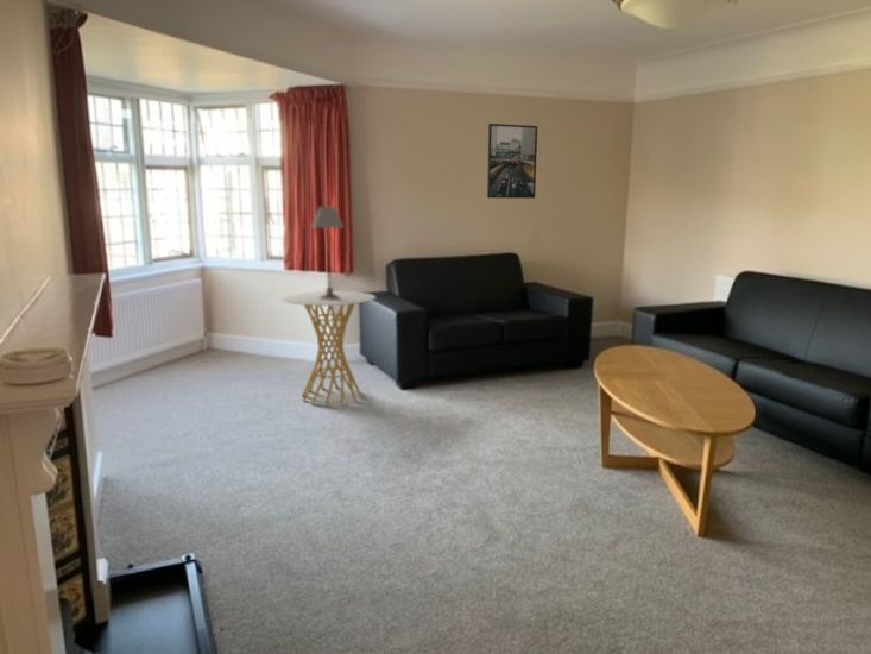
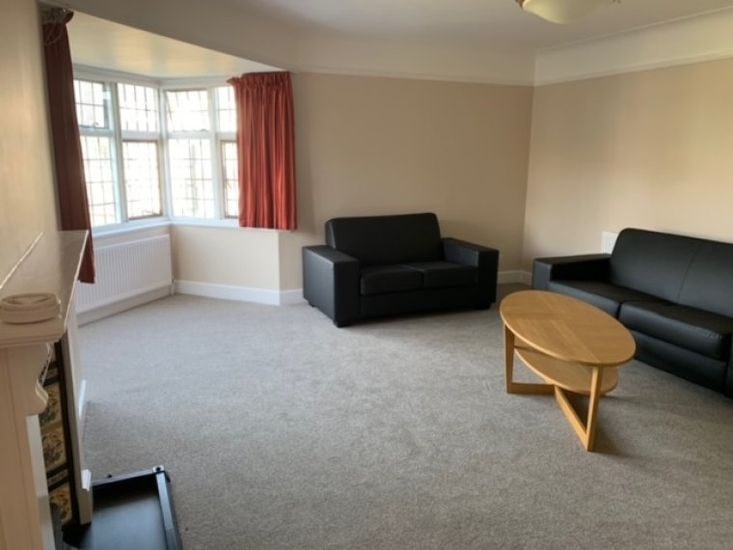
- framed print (512, 162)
- table lamp (328, 252)
- side table (330, 347)
